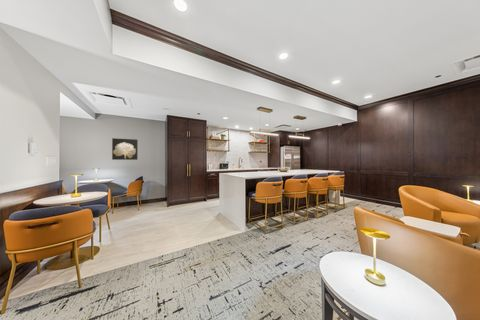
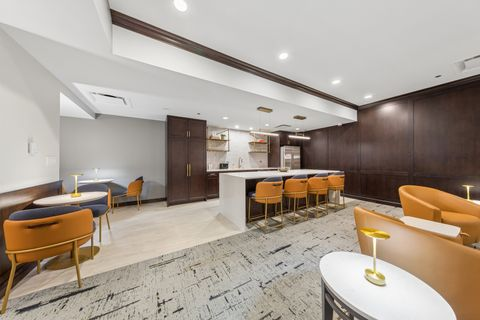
- wall art (125, 149)
